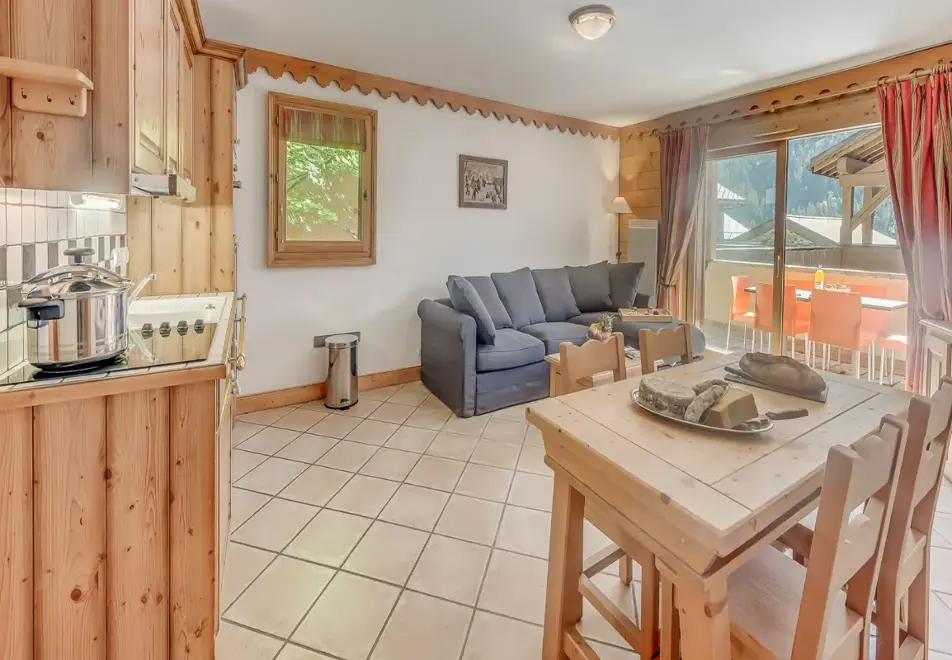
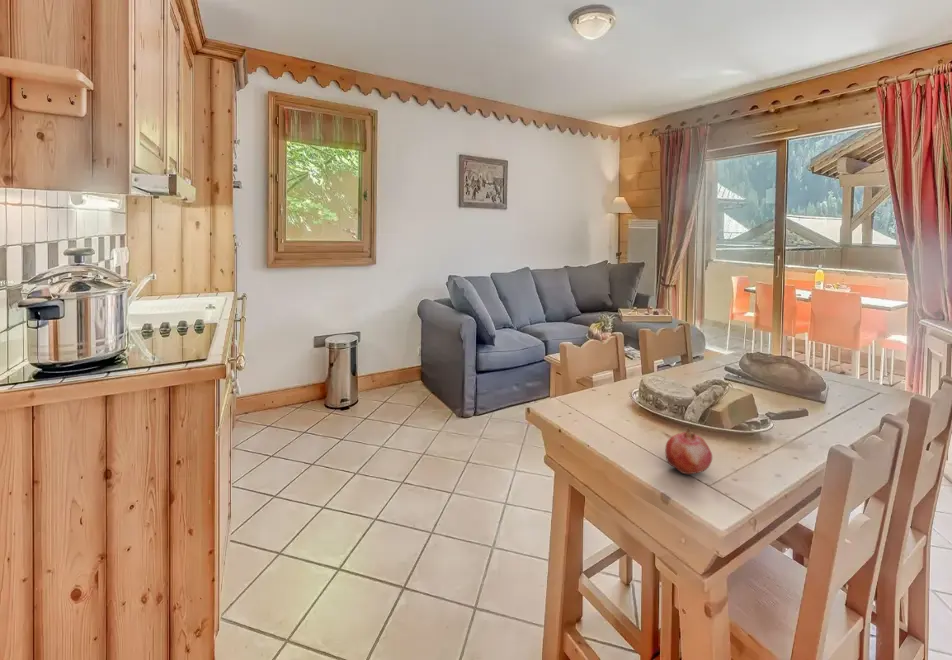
+ fruit (687, 448)
